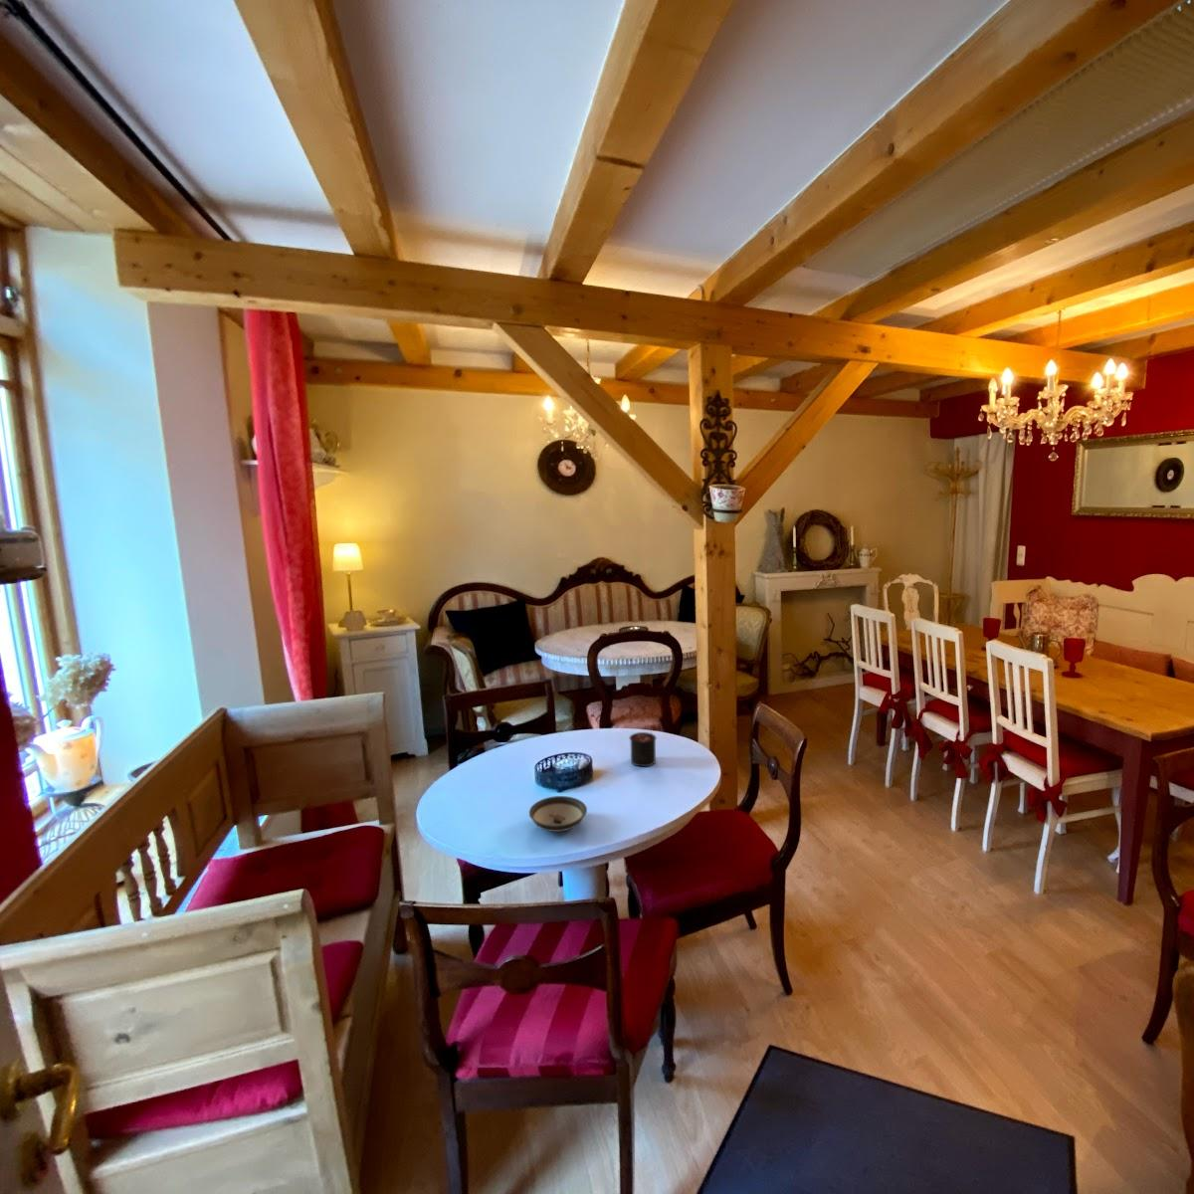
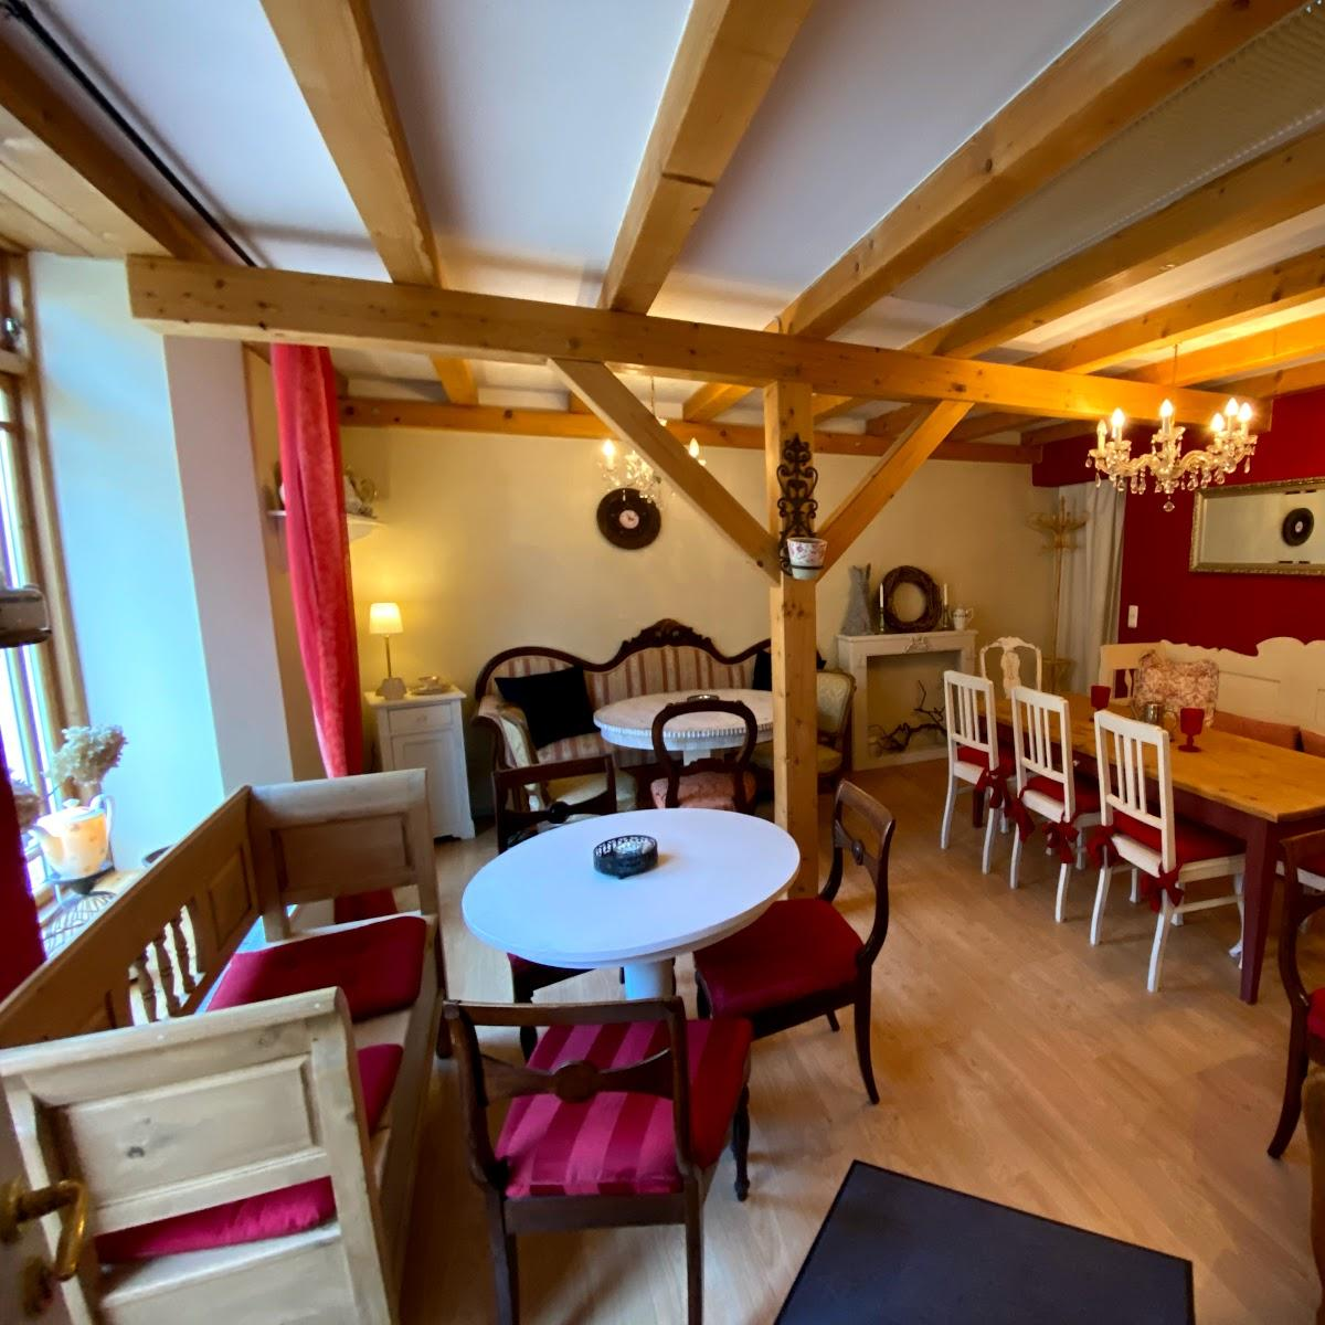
- candle (643, 744)
- saucer (559, 816)
